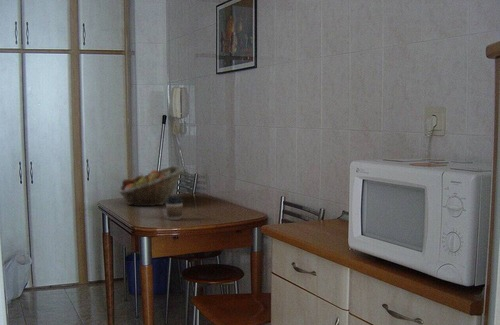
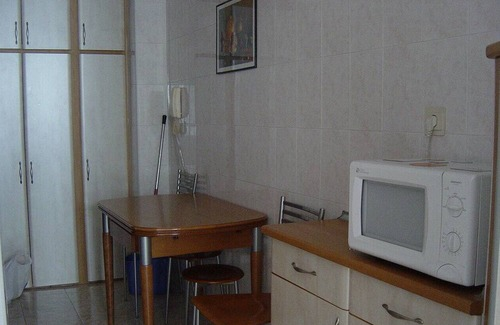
- fruit basket (151, 185)
- coffee cup (174, 207)
